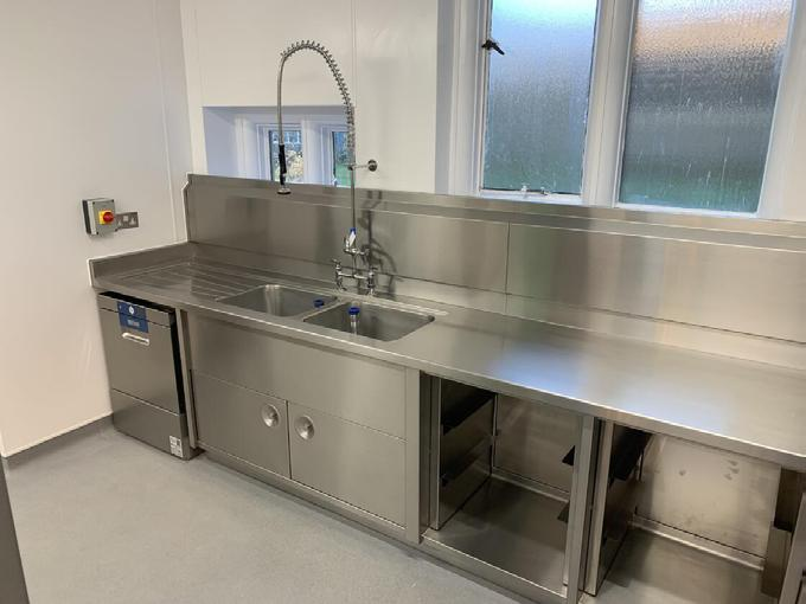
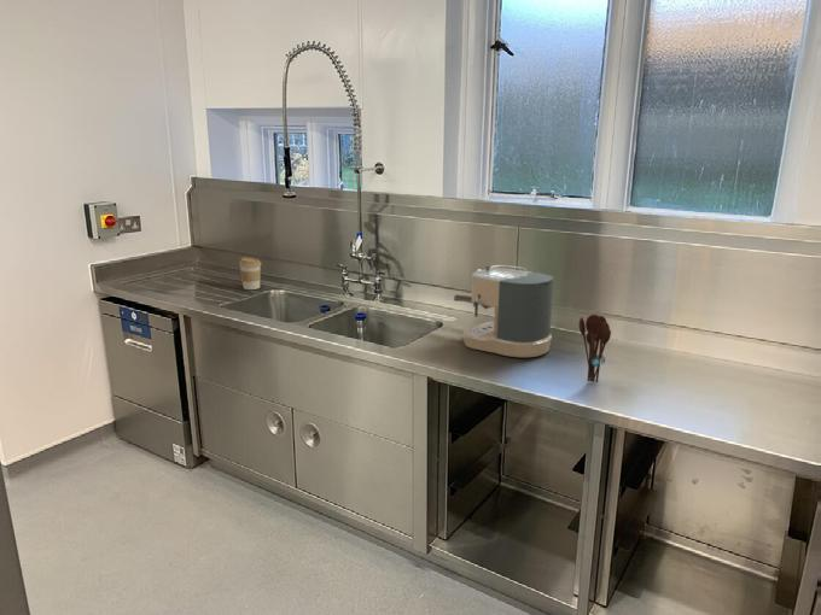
+ coffee maker (499, 305)
+ coffee cup (250, 273)
+ utensil holder (593, 346)
